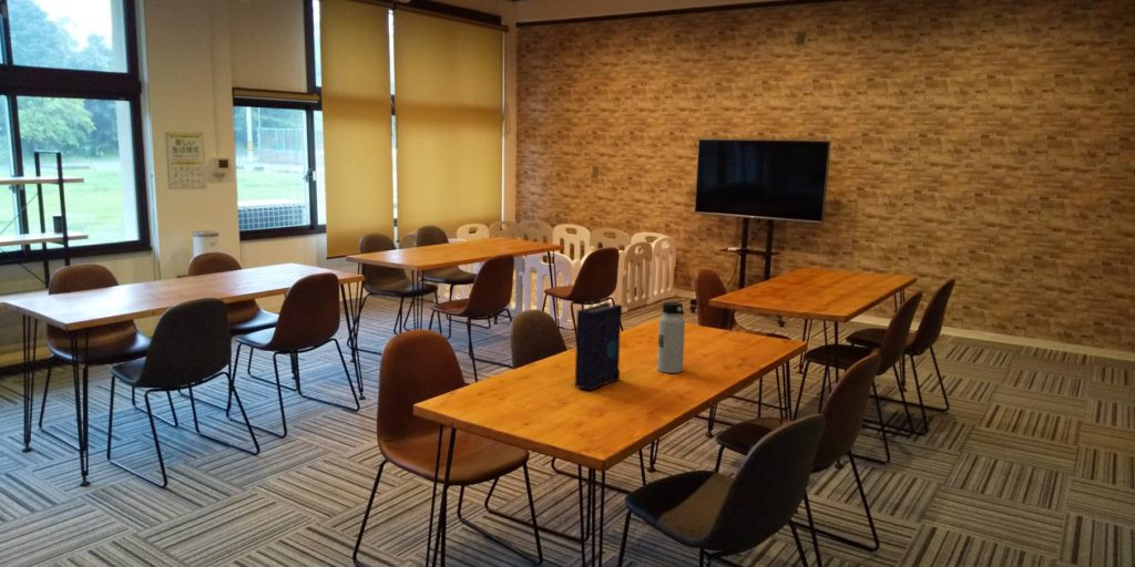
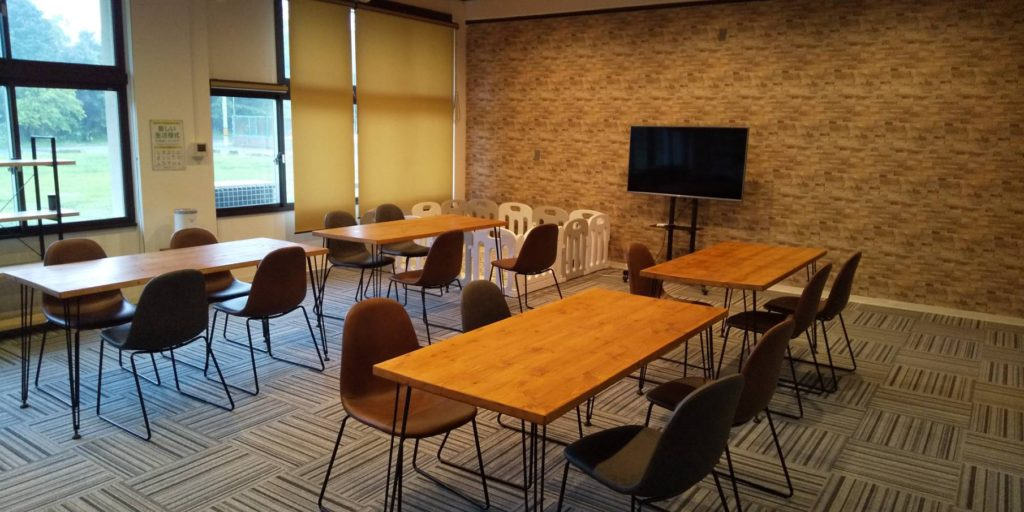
- water bottle (671, 337)
- book (601, 346)
